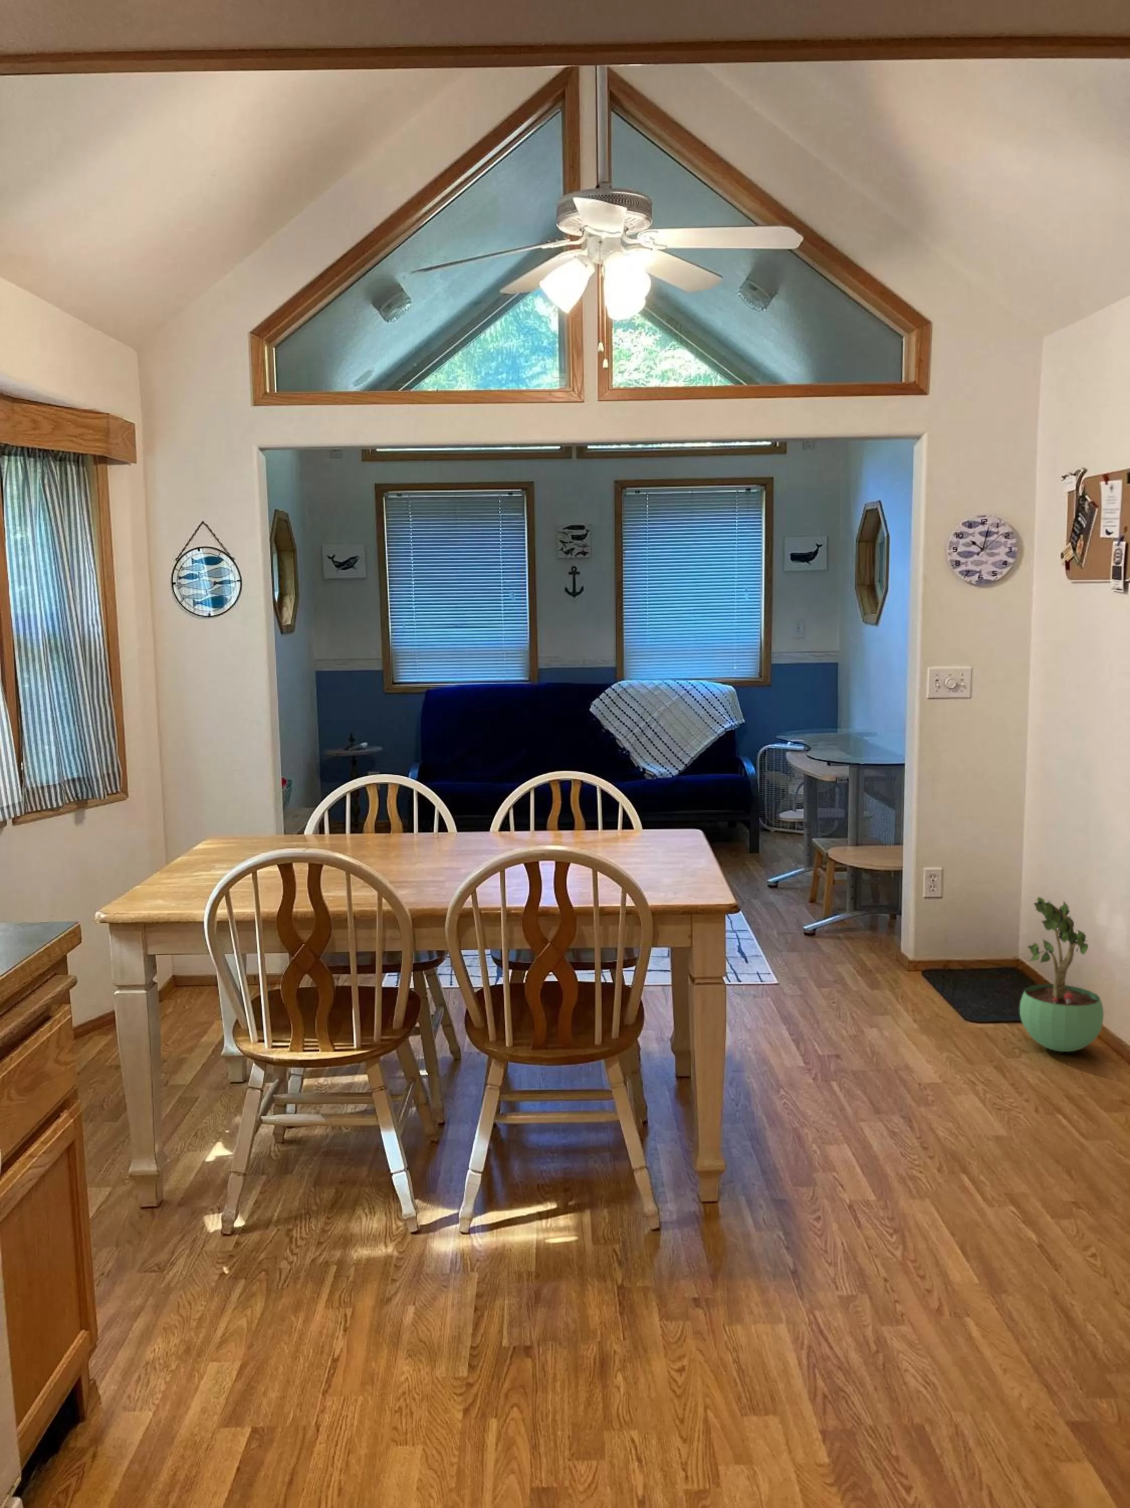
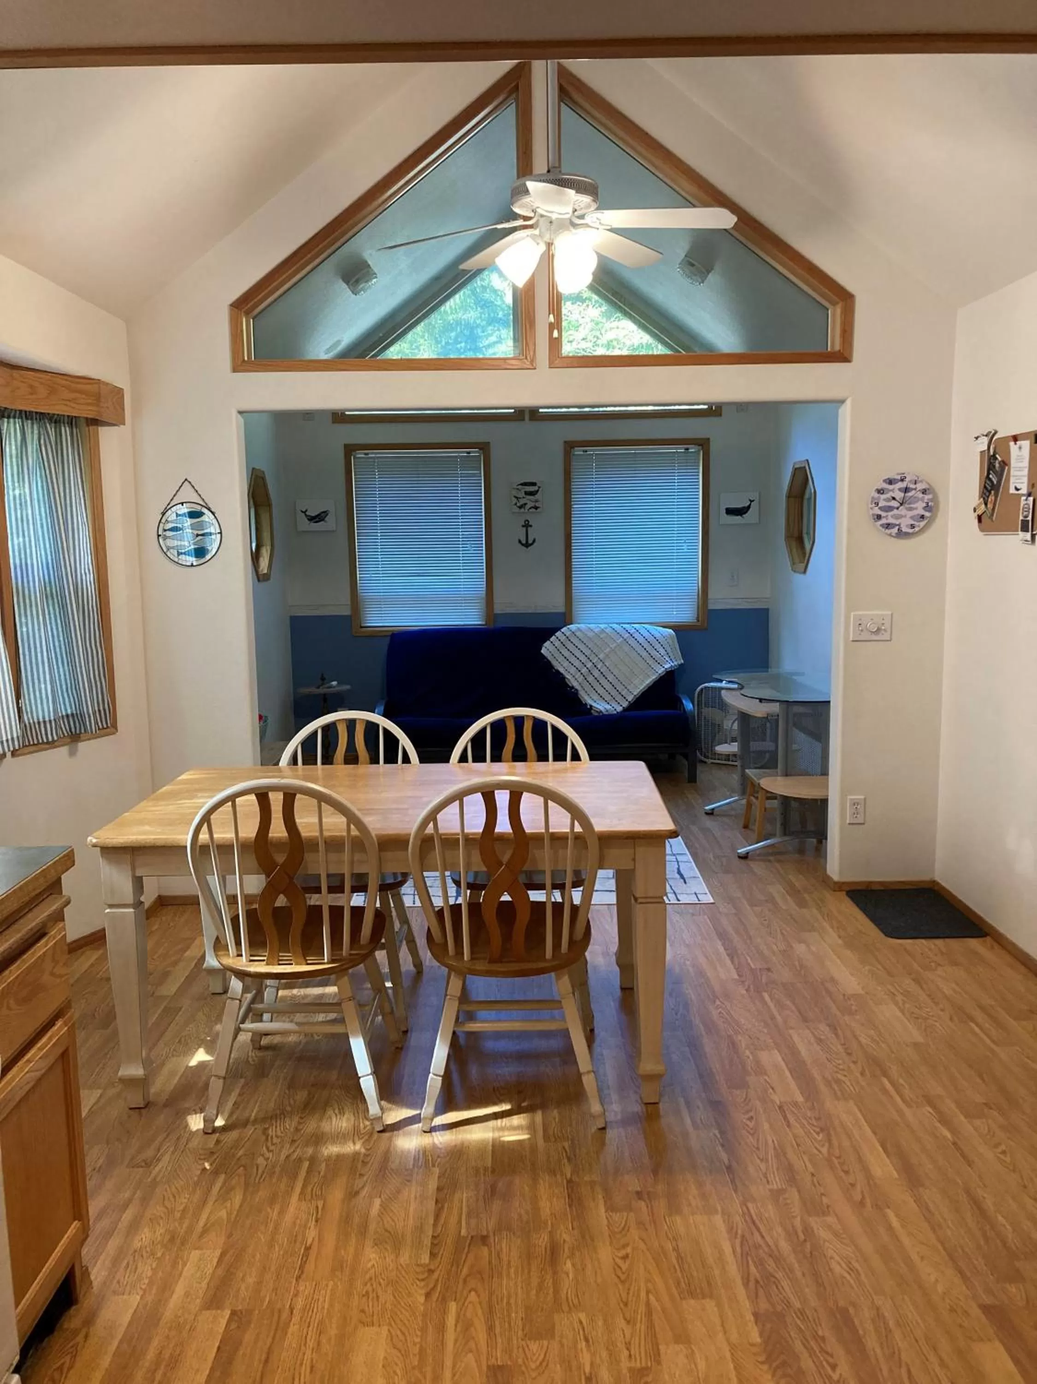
- potted plant (1065, 975)
